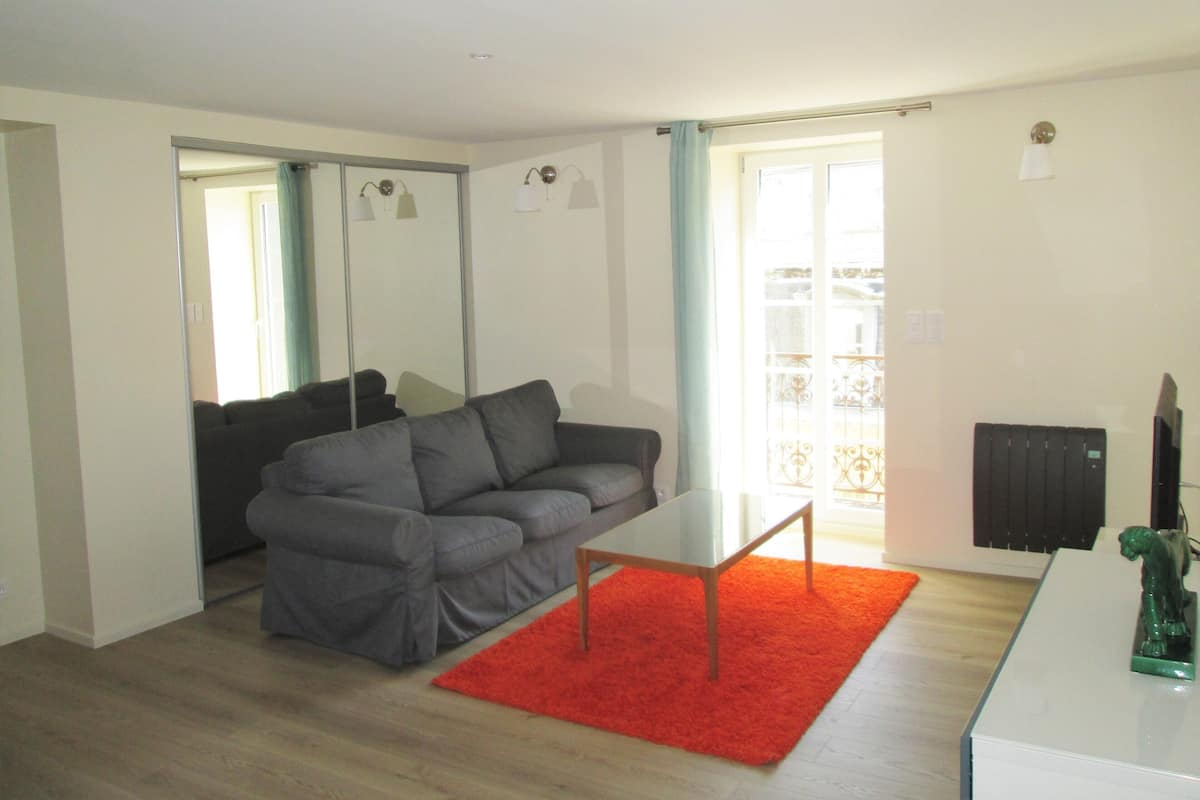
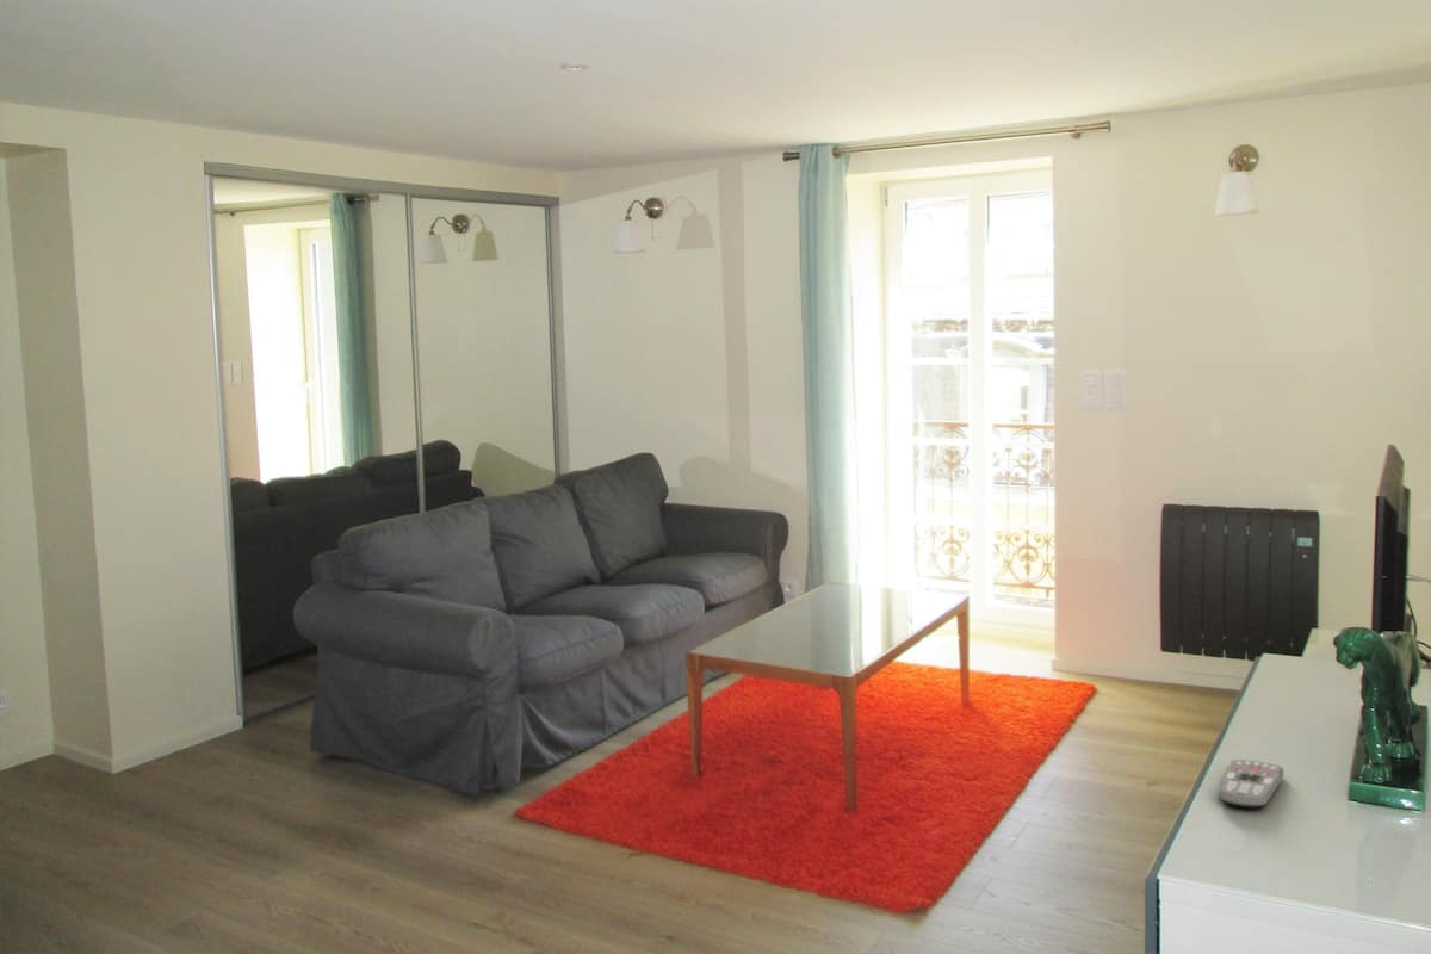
+ remote control (1249, 783)
